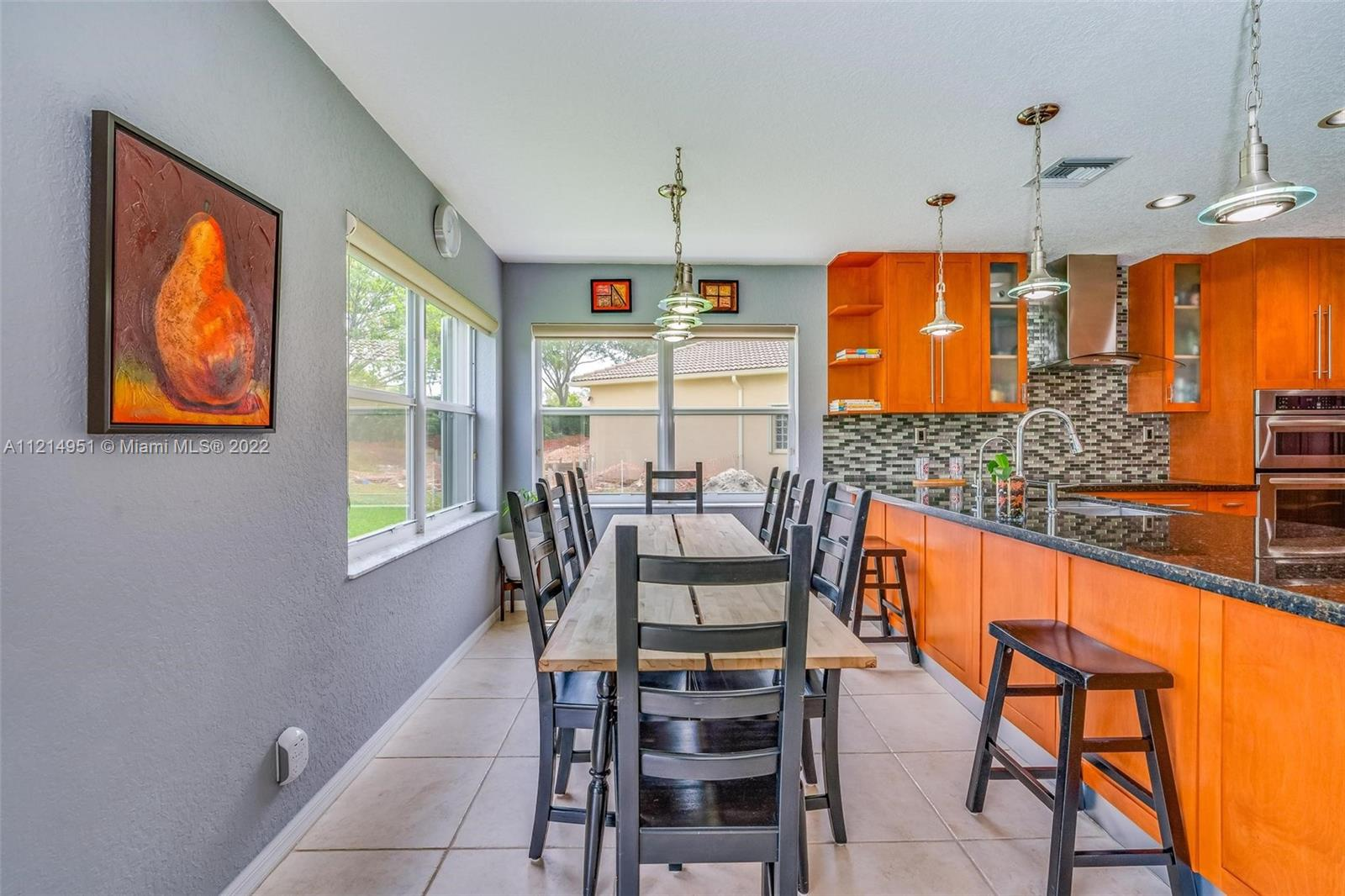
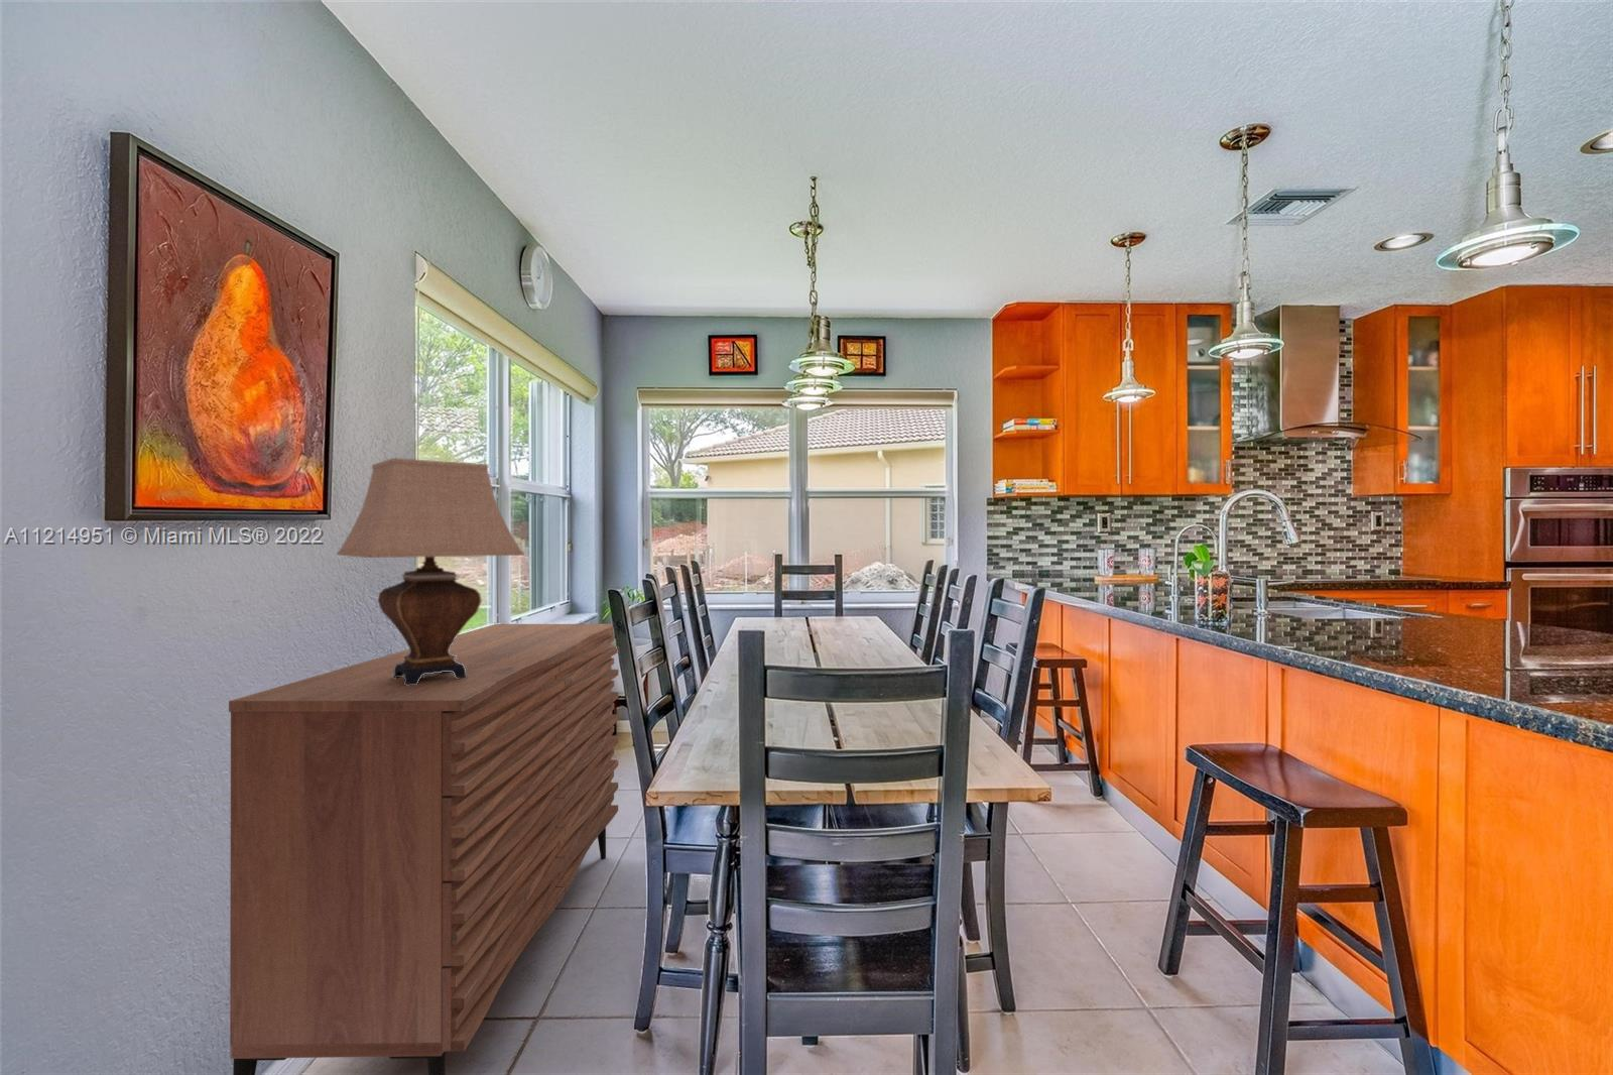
+ sideboard (484, 805)
+ table lamp (429, 570)
